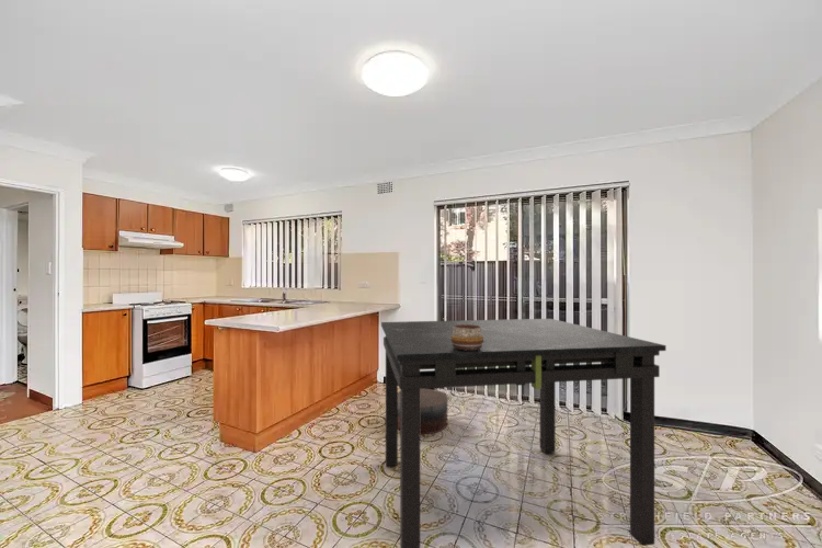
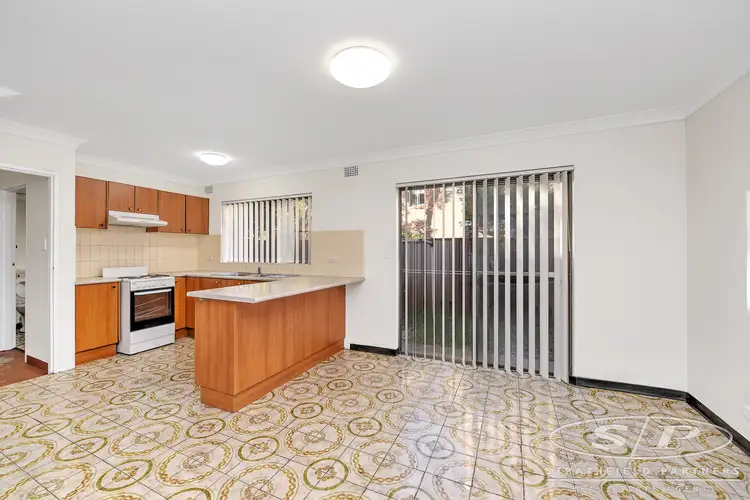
- dining table (490, 385)
- stool (420, 409)
- decorative bowl (467, 336)
